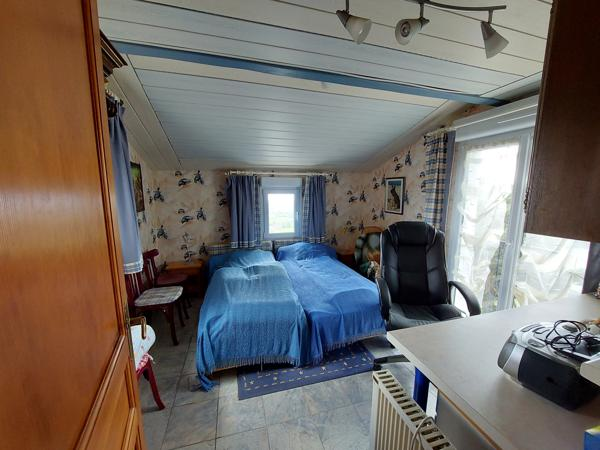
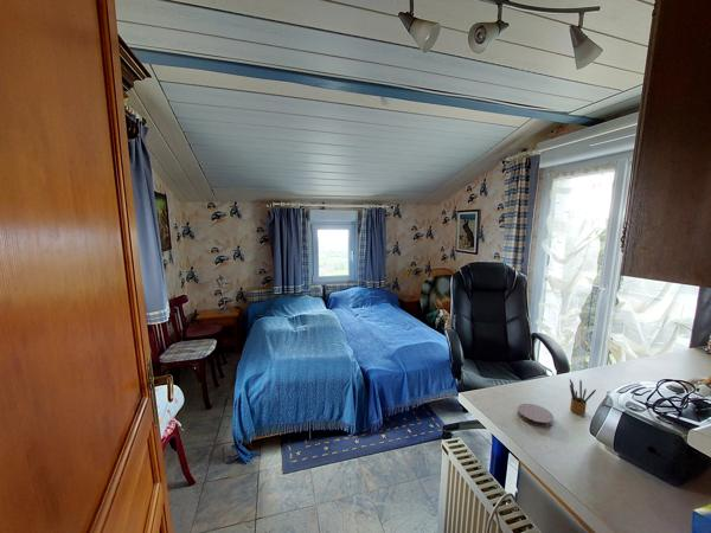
+ pencil box (579, 397)
+ coaster (534, 413)
